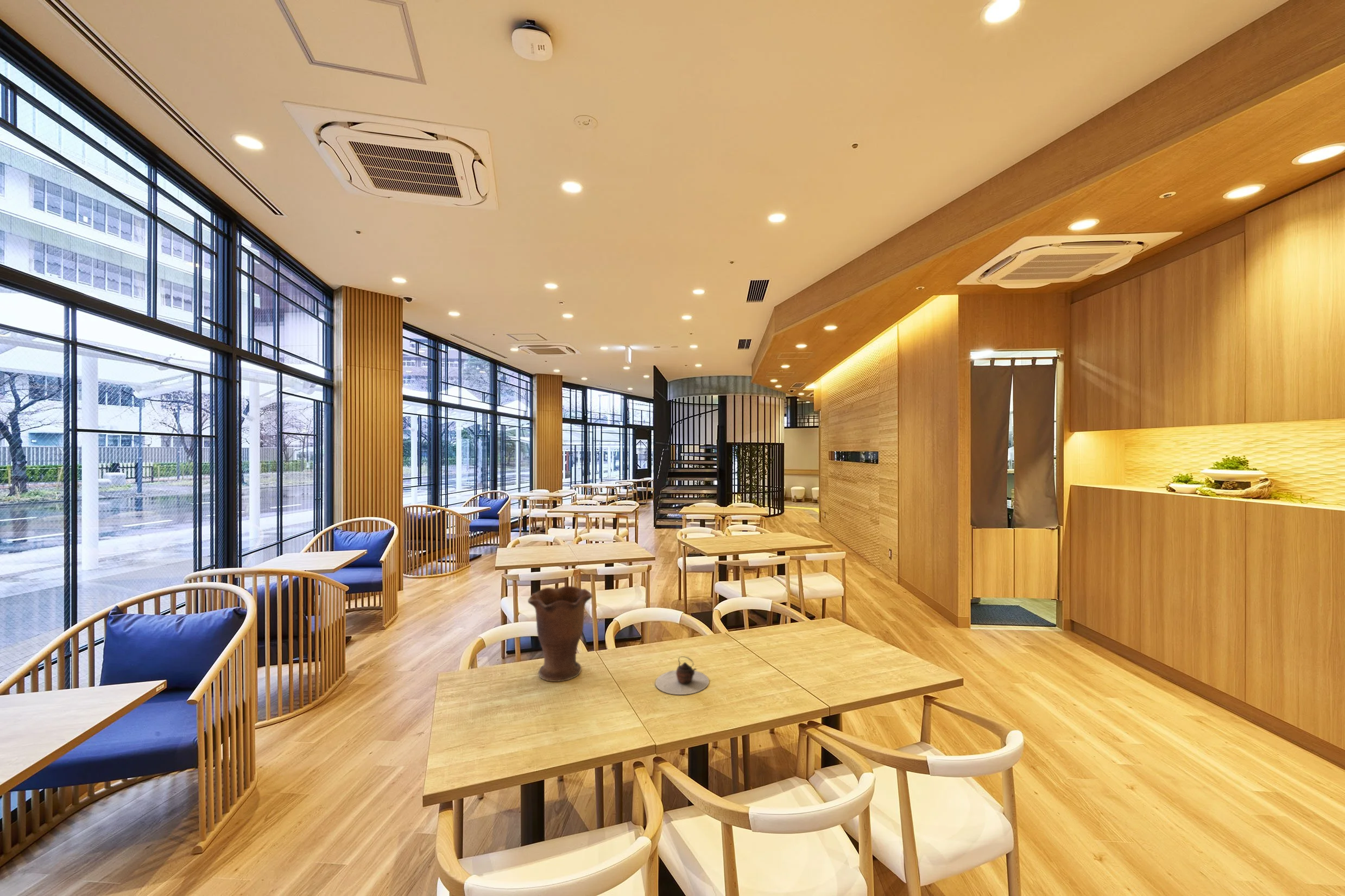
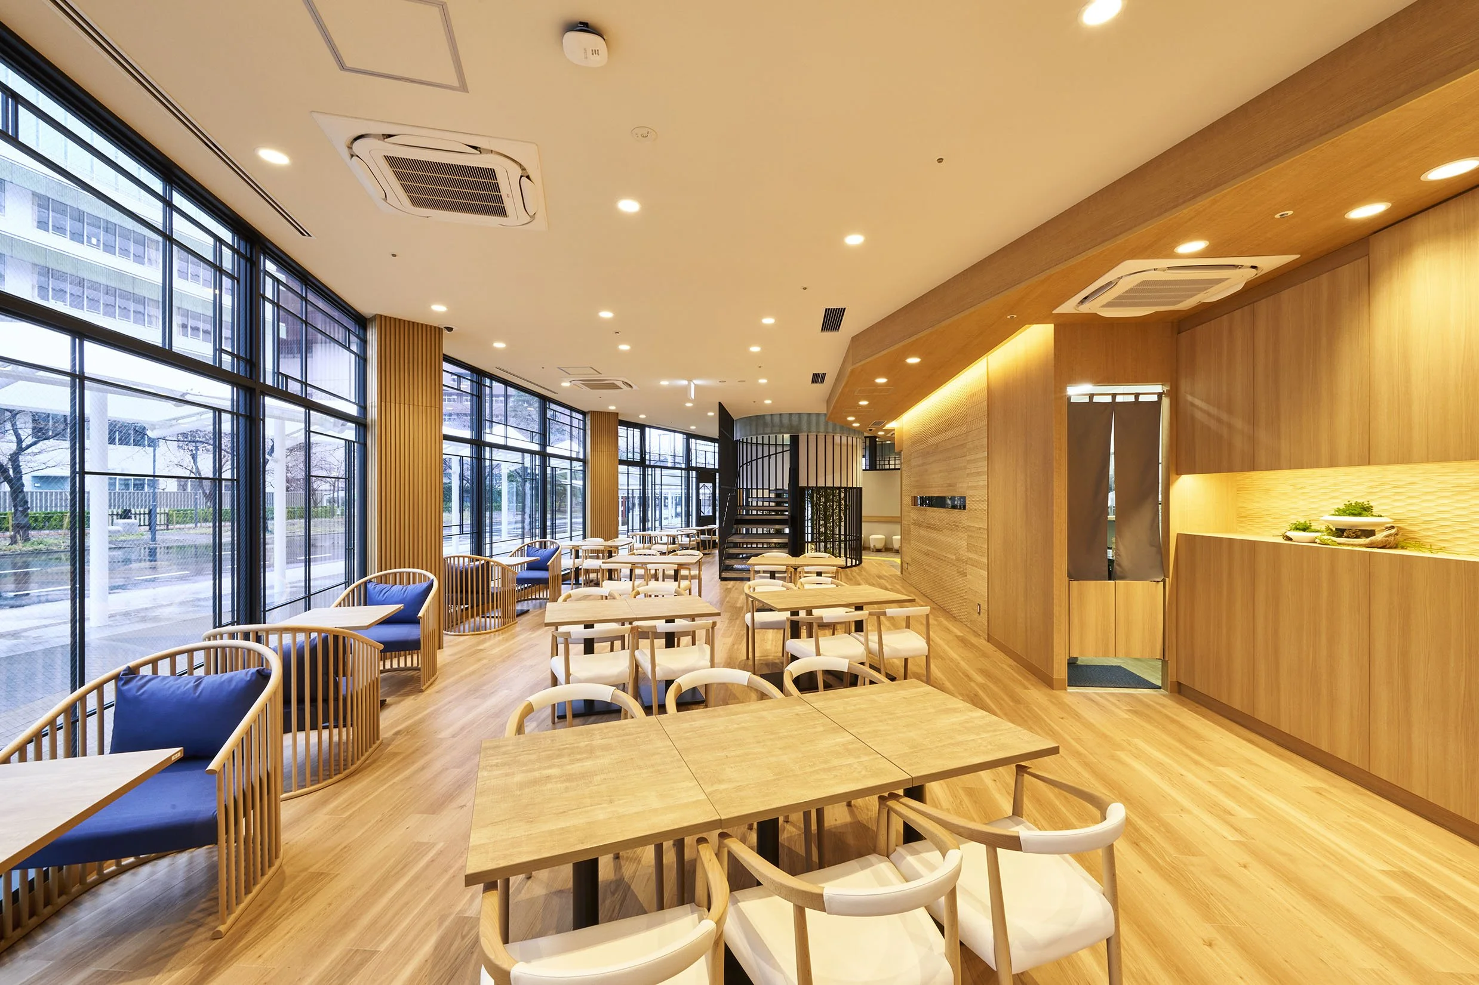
- vase (560, 633)
- teapot (682, 669)
